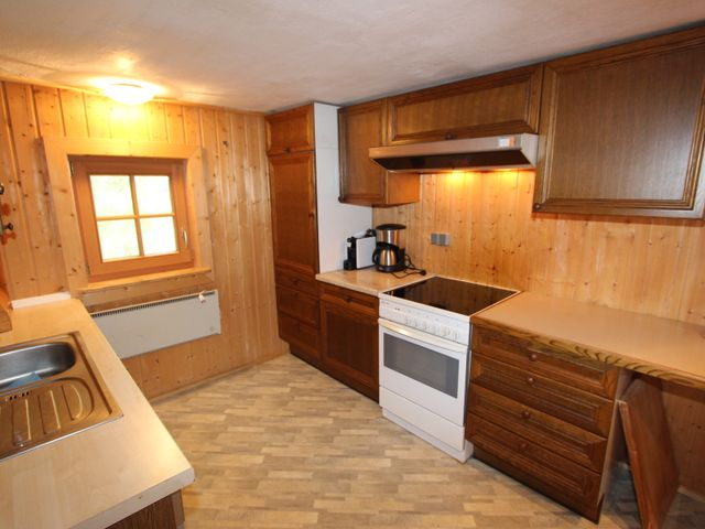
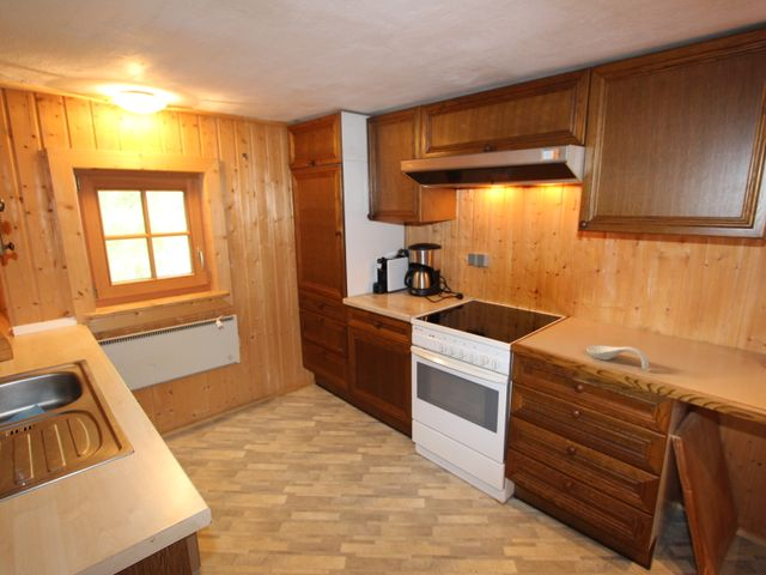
+ spoon rest (616, 352)
